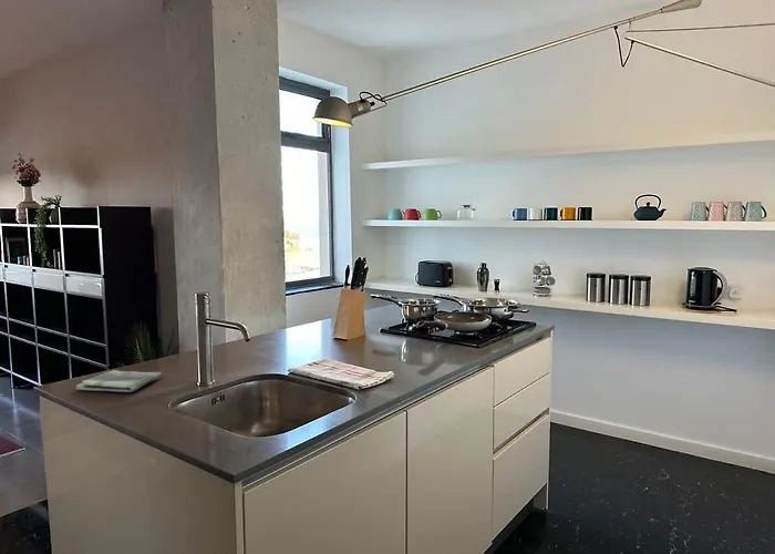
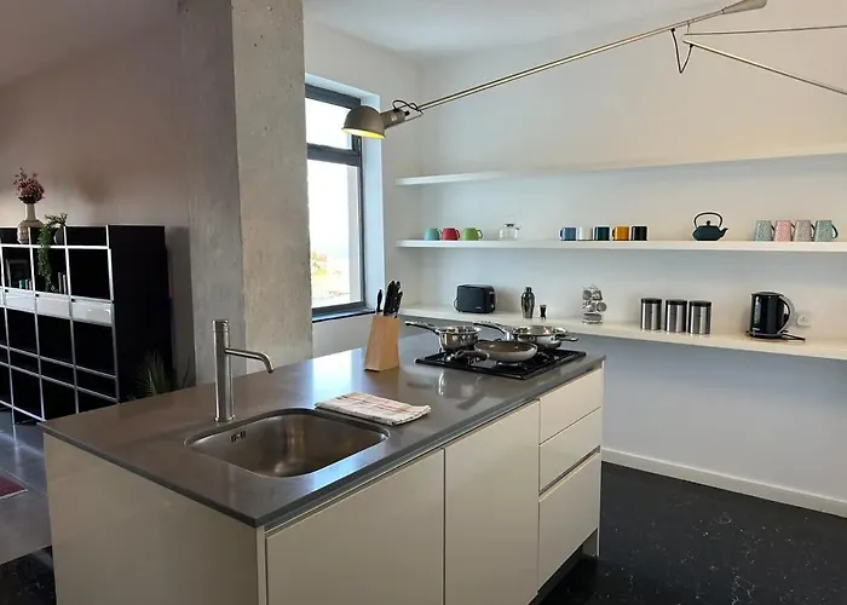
- dish towel (120, 379)
